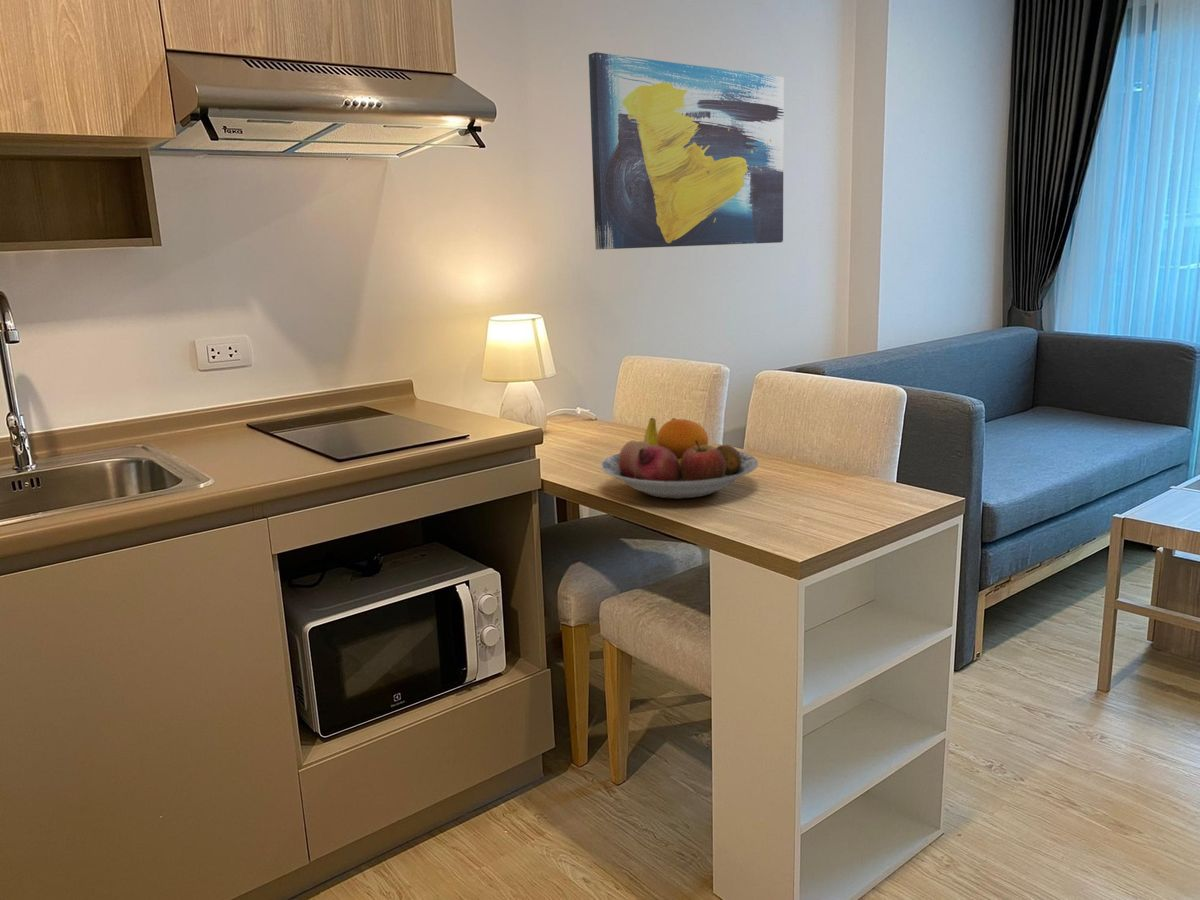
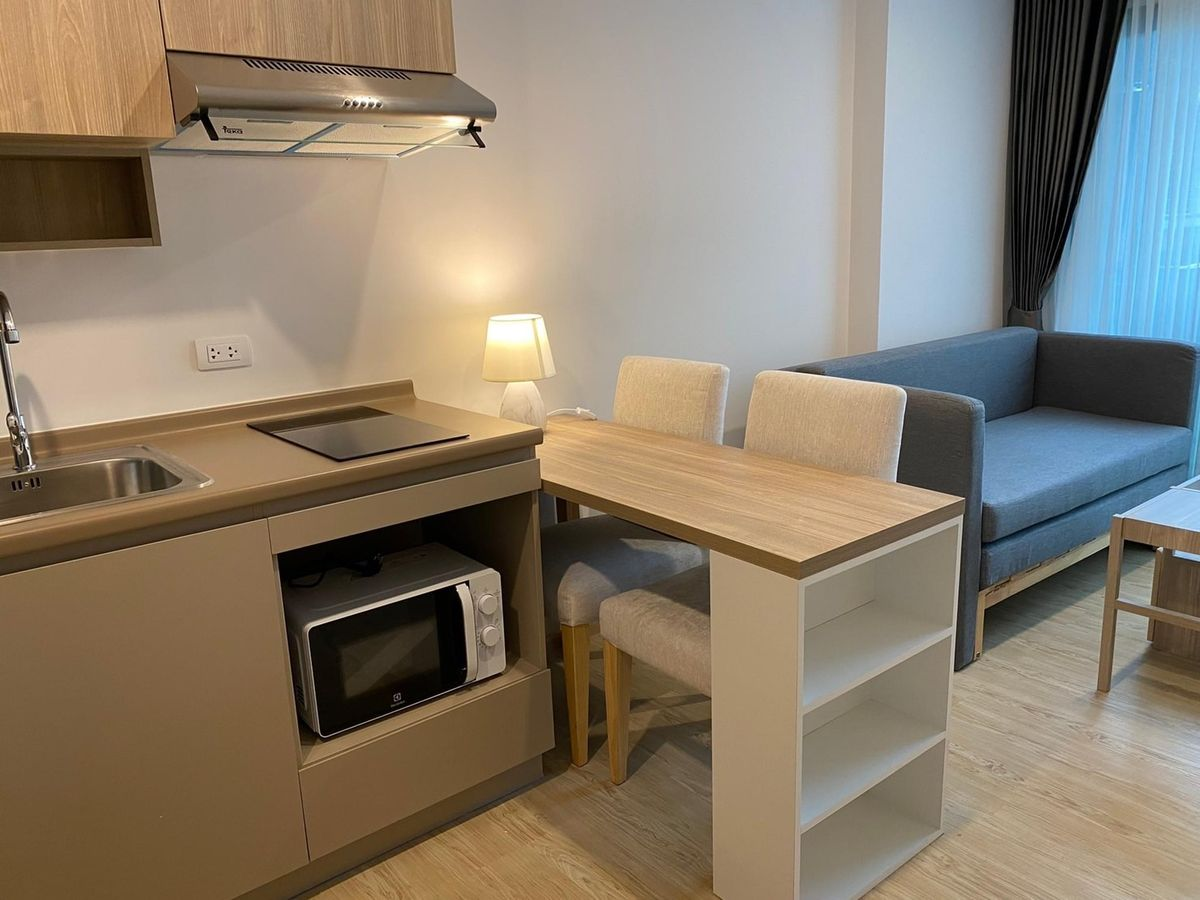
- fruit bowl (678, 456)
- wall art (695, 157)
